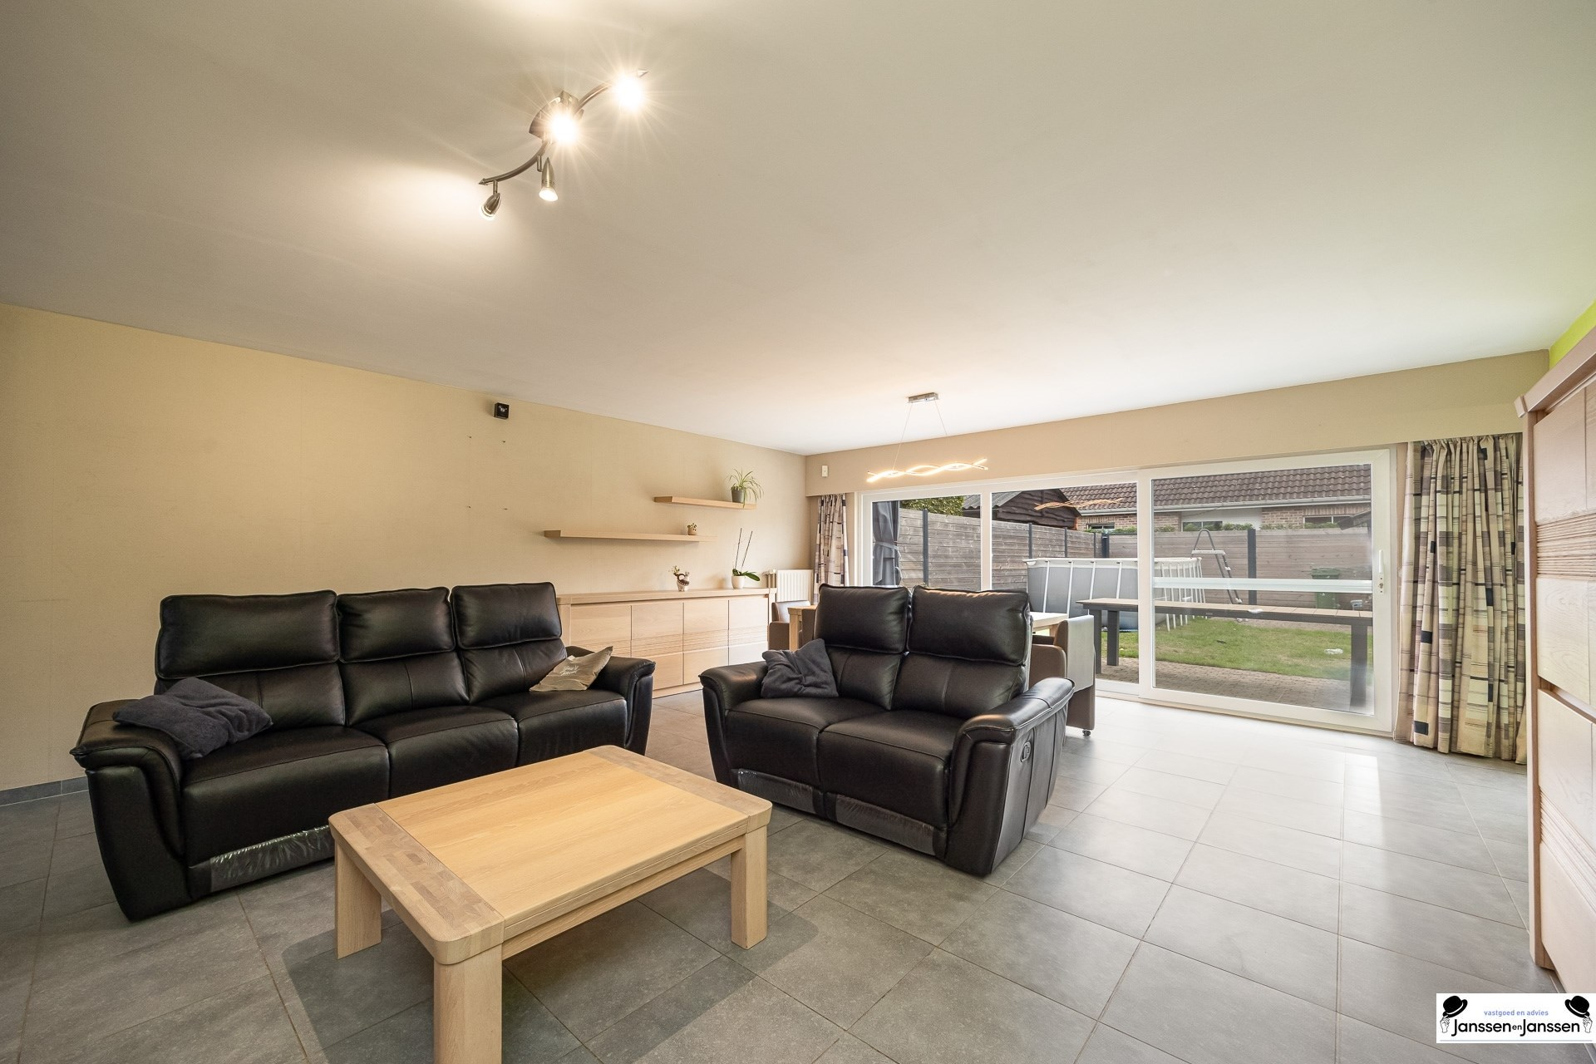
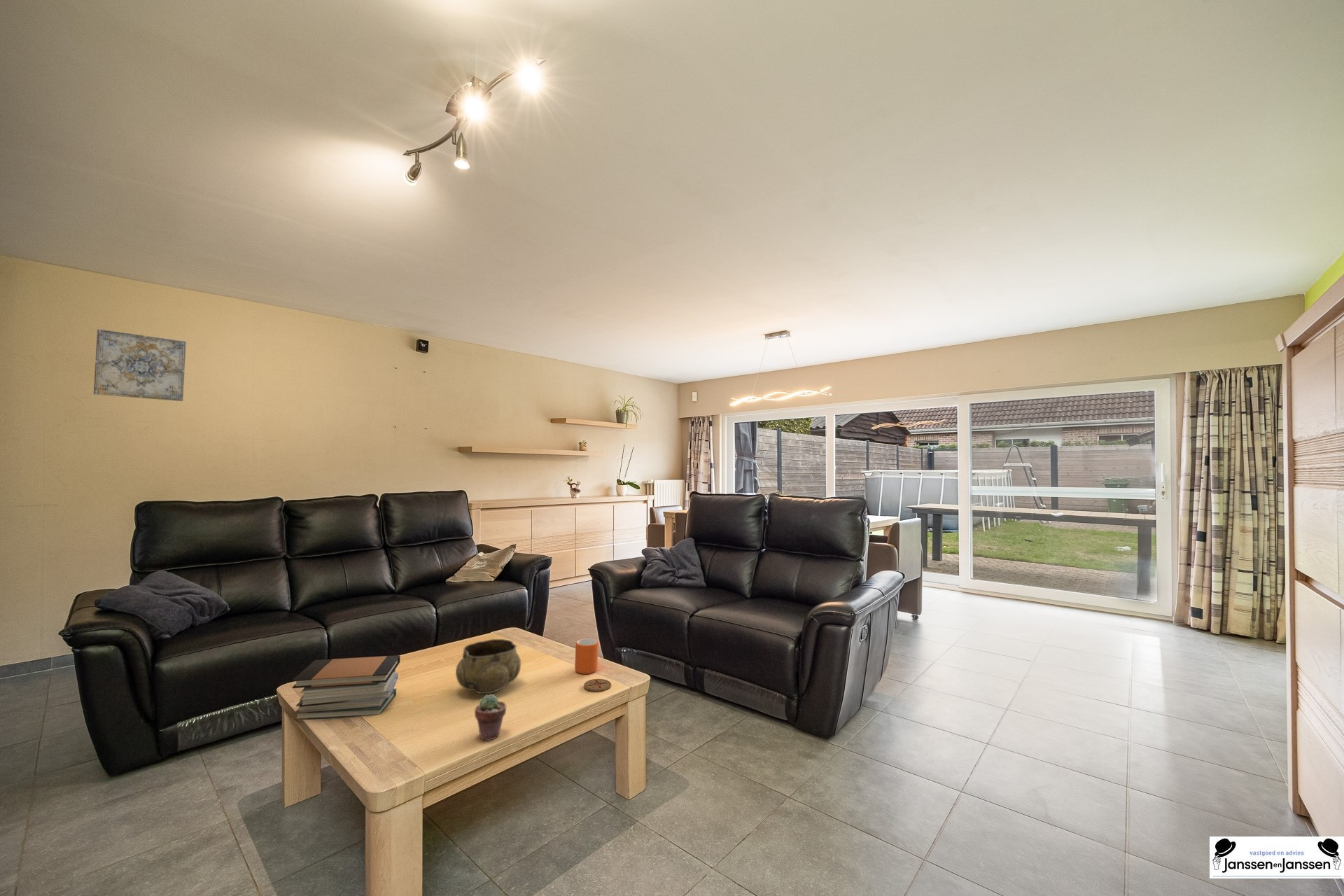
+ potted succulent (490, 715)
+ wall art (141, 366)
+ book stack (349, 687)
+ decorative bowl (489, 667)
+ coaster (597, 685)
+ mug (586, 654)
